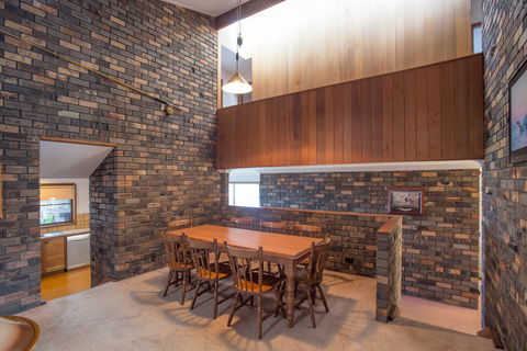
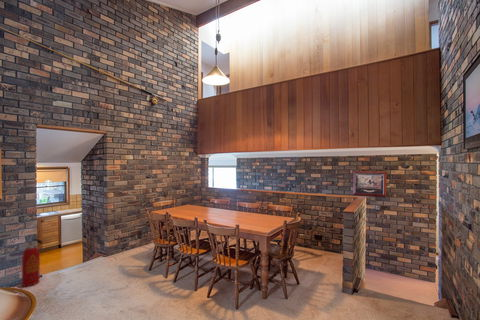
+ fire extinguisher (32, 261)
